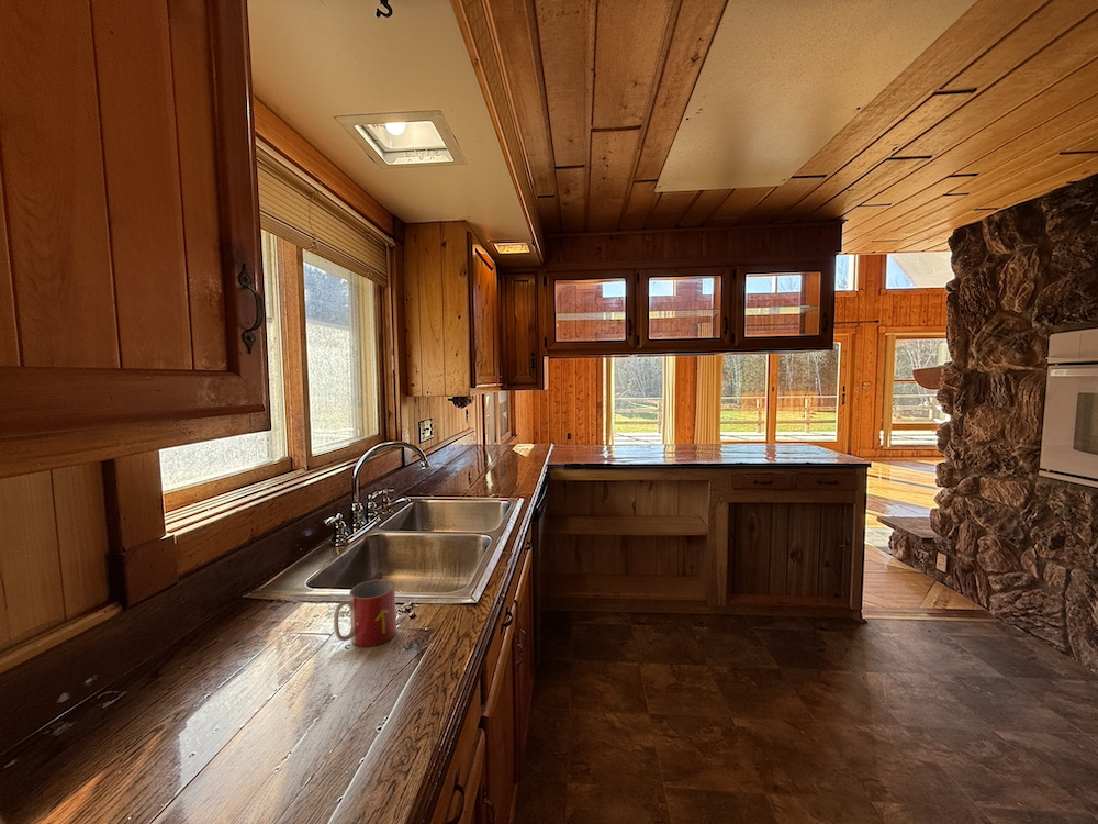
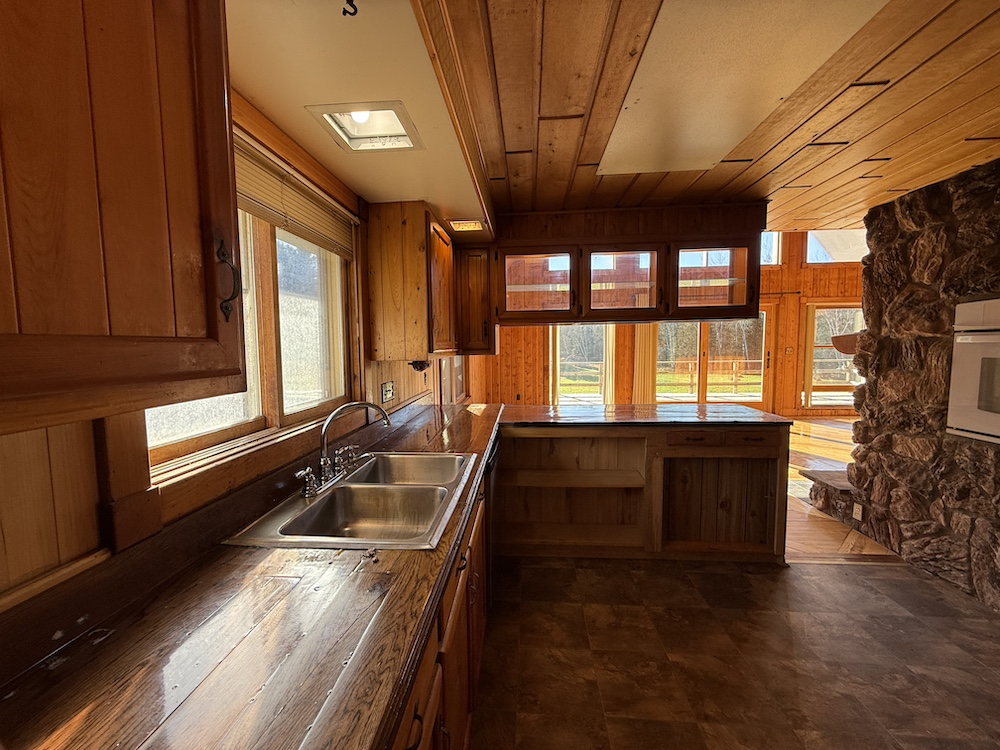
- mug (365, 614)
